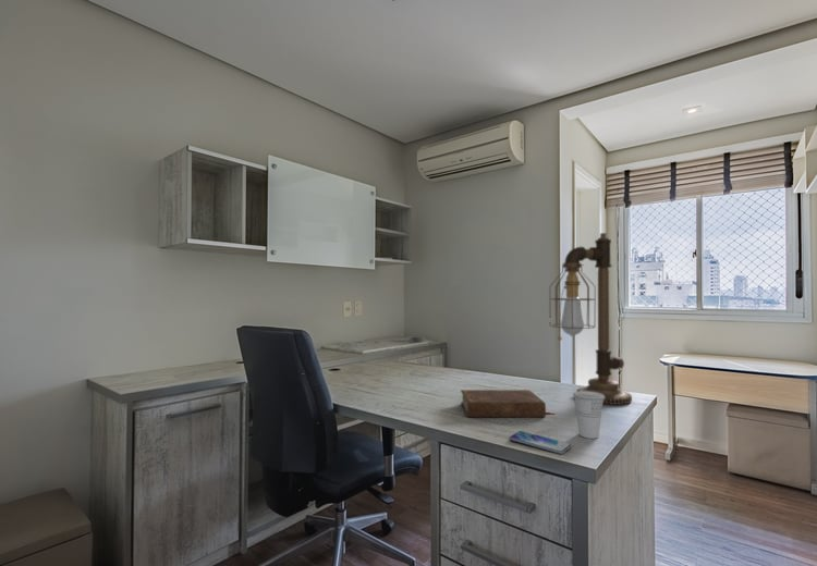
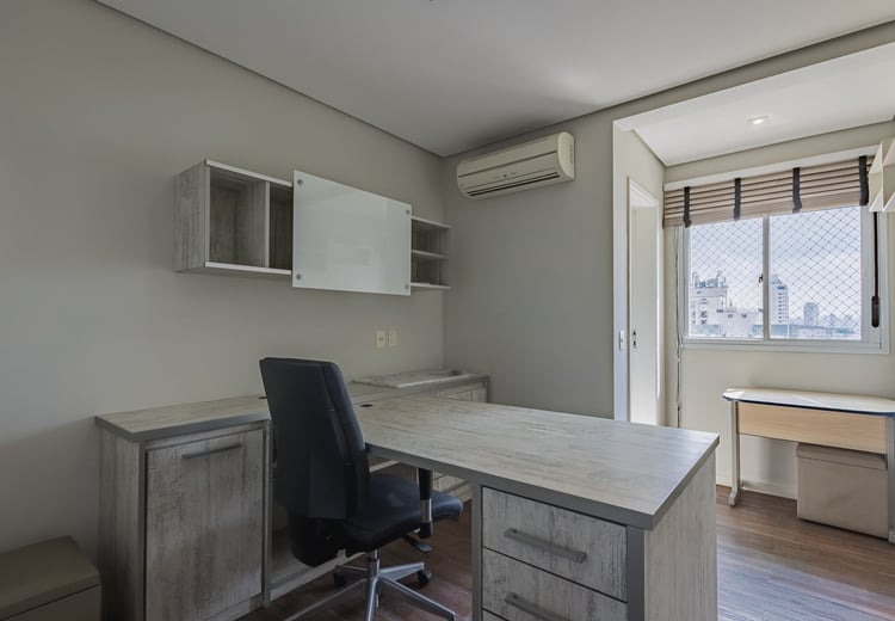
- smartphone (539, 441)
- desk lamp (588, 316)
- book (500, 403)
- cup (588, 414)
